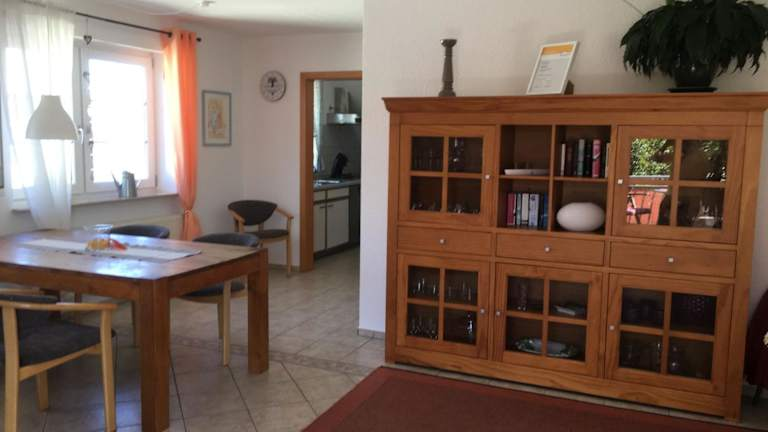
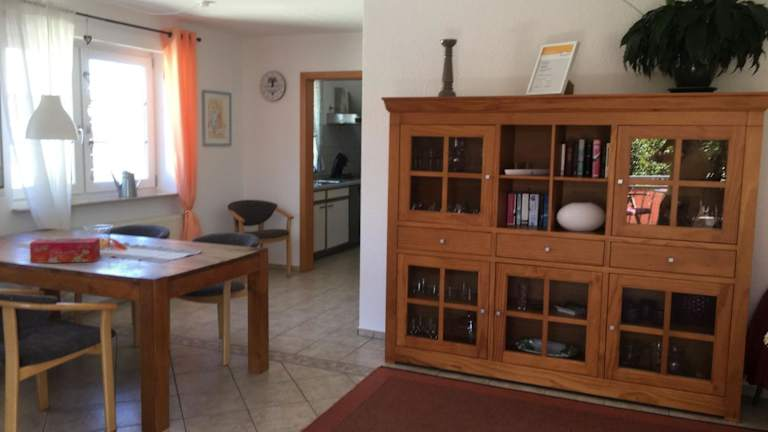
+ tissue box (66, 250)
